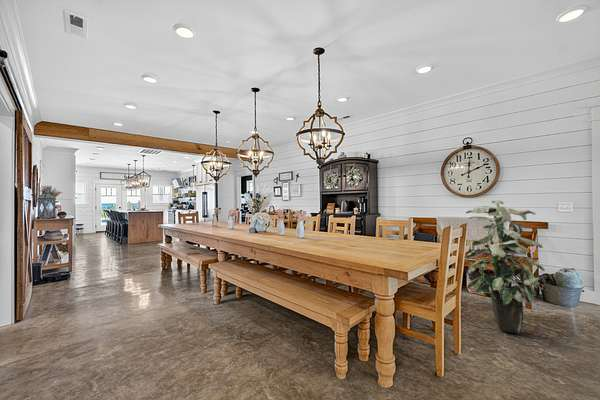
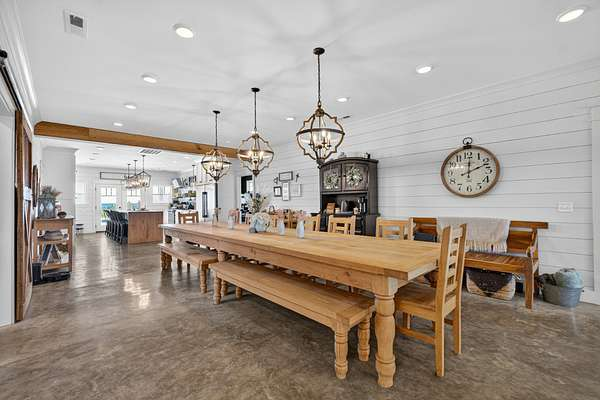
- indoor plant (500, 263)
